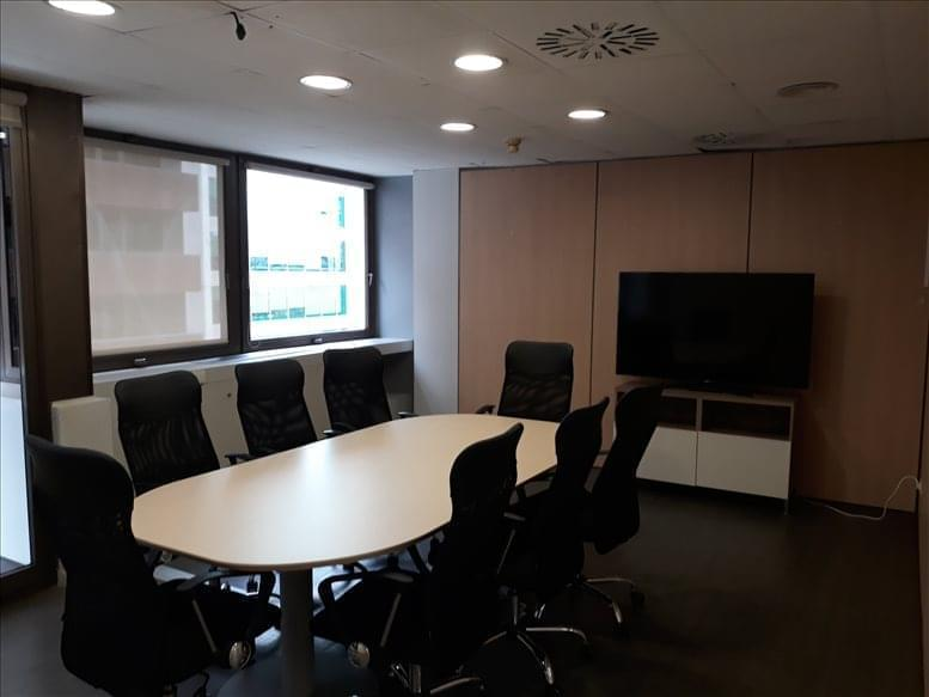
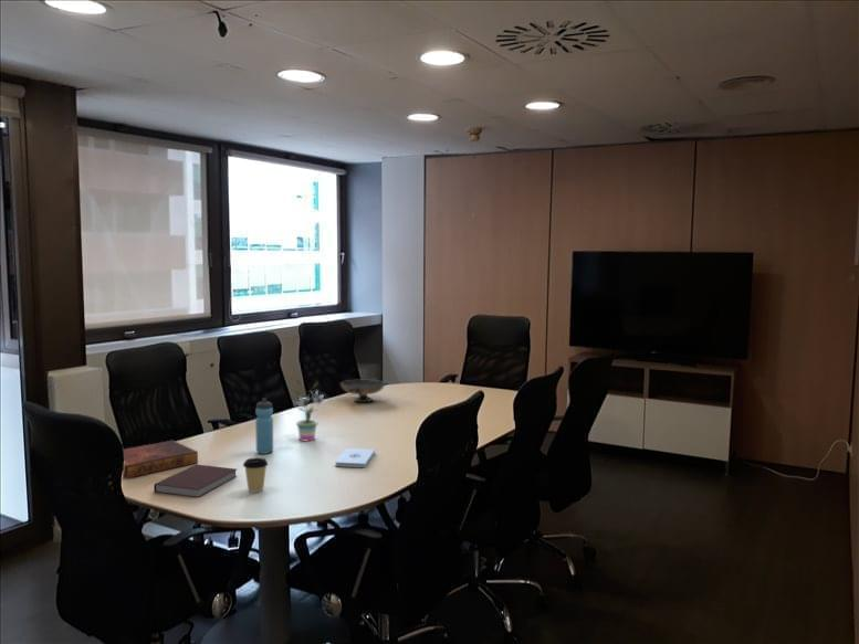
+ potted plant (310, 407)
+ notepad (355, 457)
+ decorative bowl (363, 391)
+ water bottle (264, 425)
+ coffee cup (255, 474)
+ notebook (197, 479)
+ book (150, 457)
